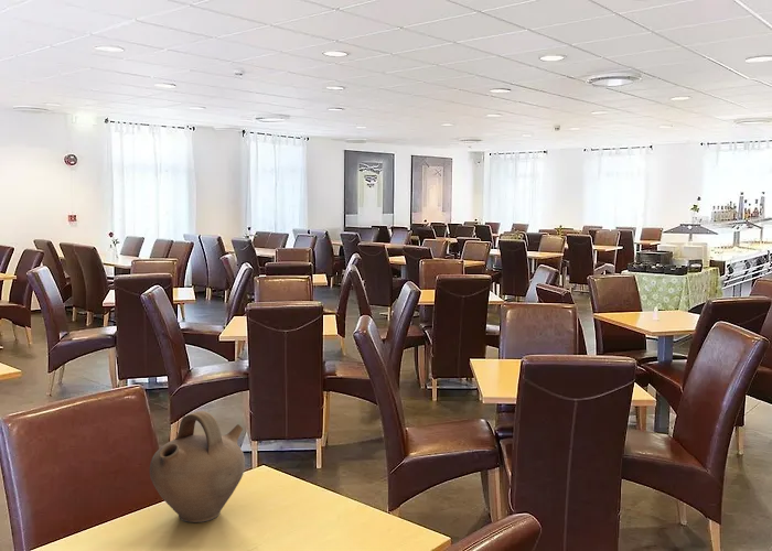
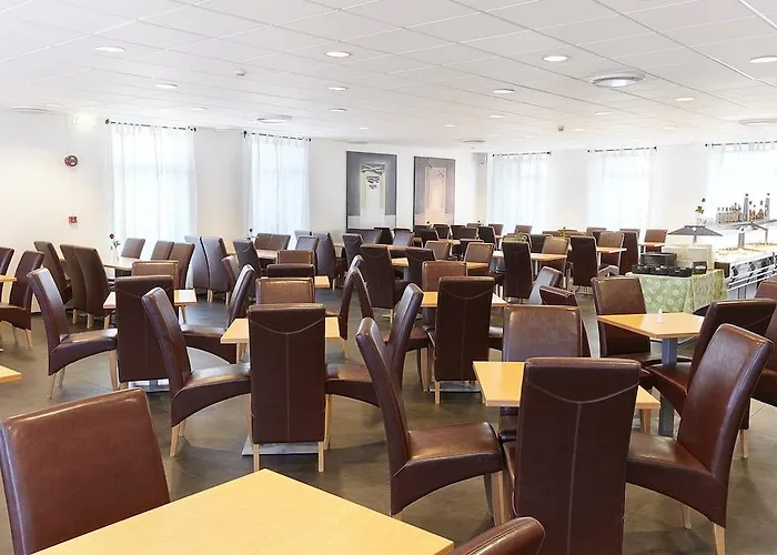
- jug (201, 463)
